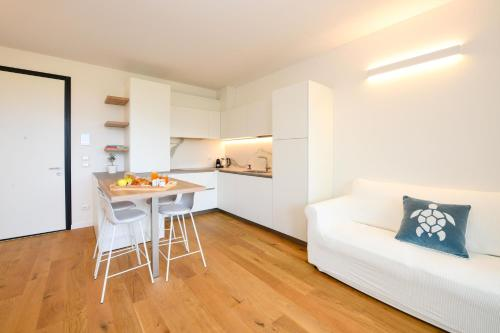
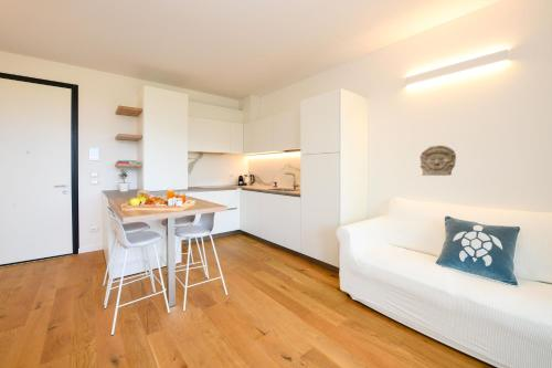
+ stone relief (436, 160)
